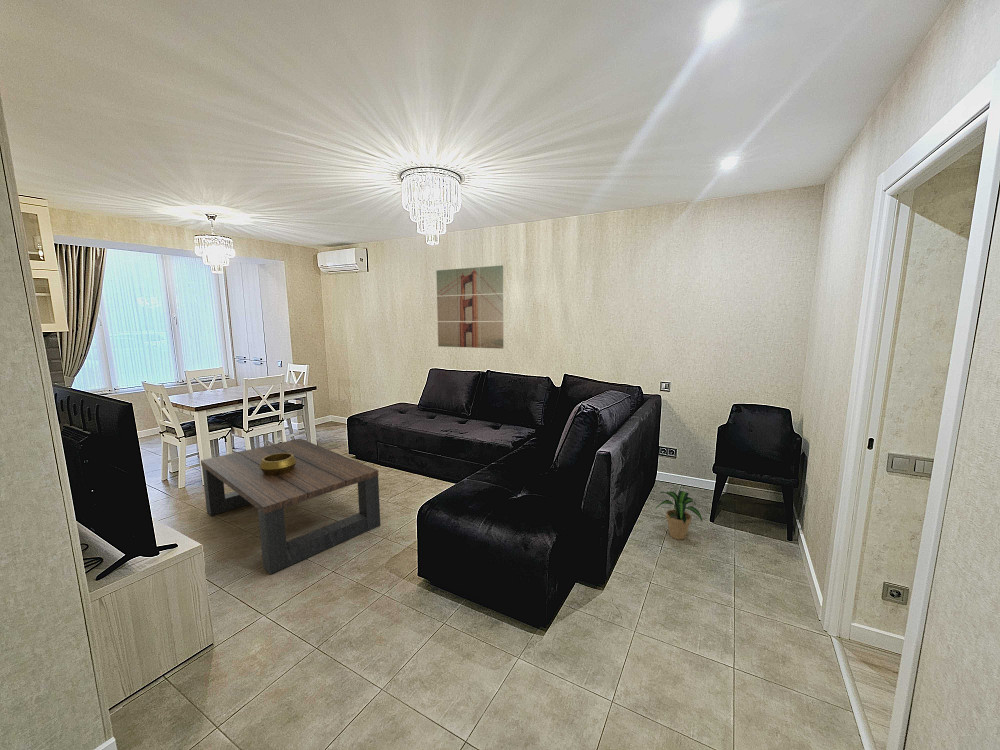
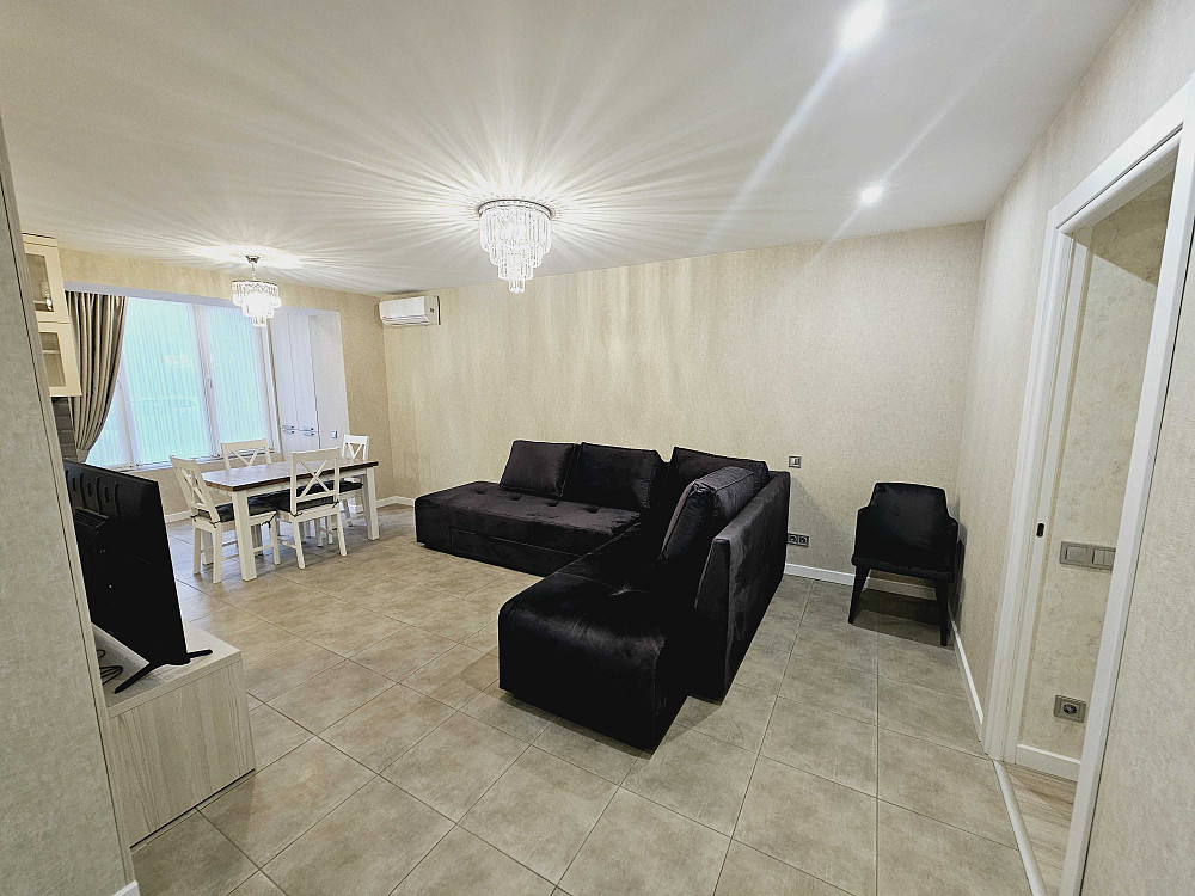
- potted plant (678, 515)
- coffee table (288, 492)
- wall art (468, 308)
- decorative bowl (278, 463)
